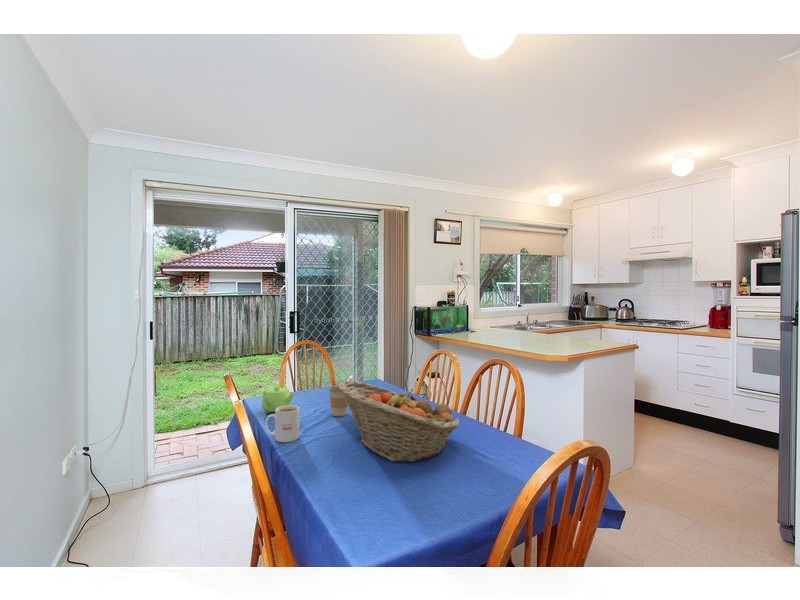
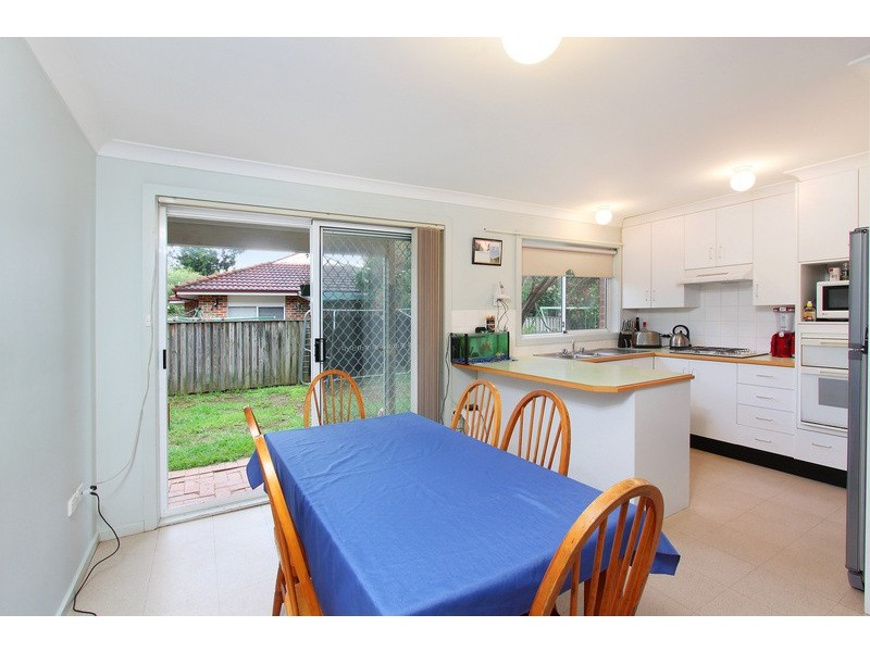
- mug (282, 423)
- coffee cup (339, 399)
- teapot (278, 399)
- fruit basket (396, 413)
